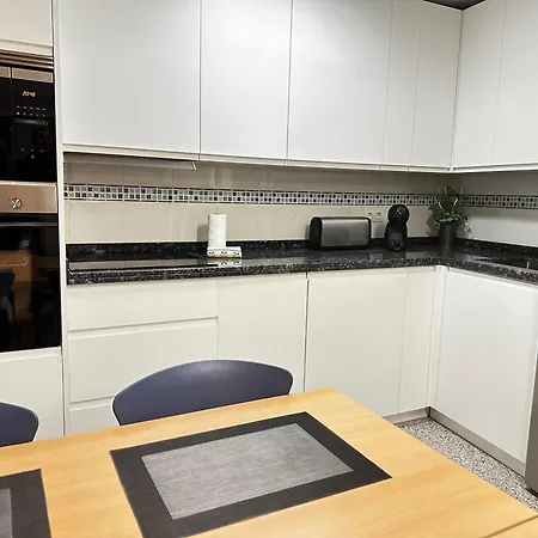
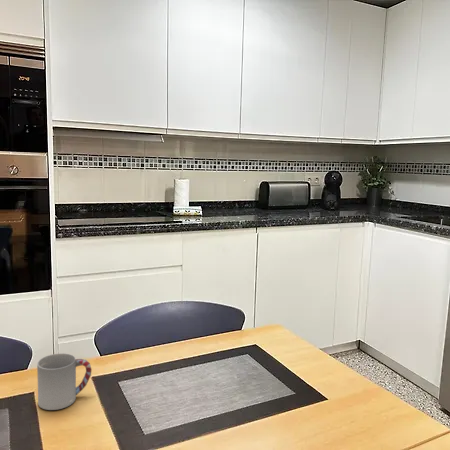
+ cup (65, 379)
